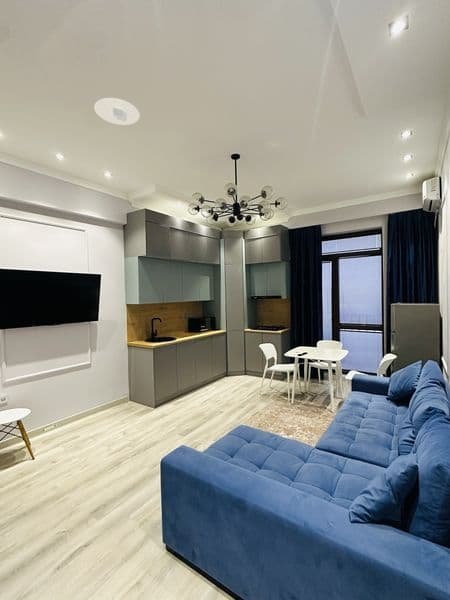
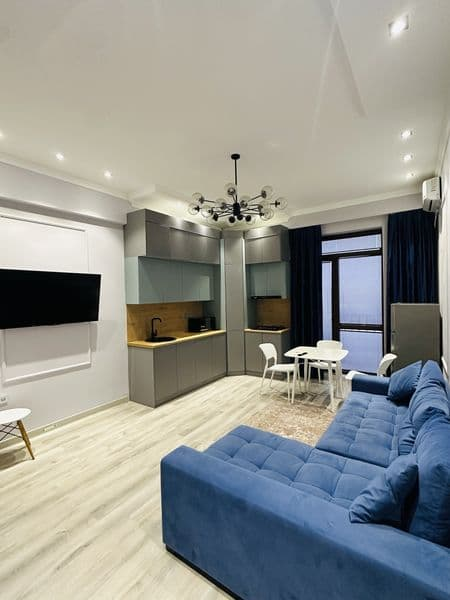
- recessed light (117, 110)
